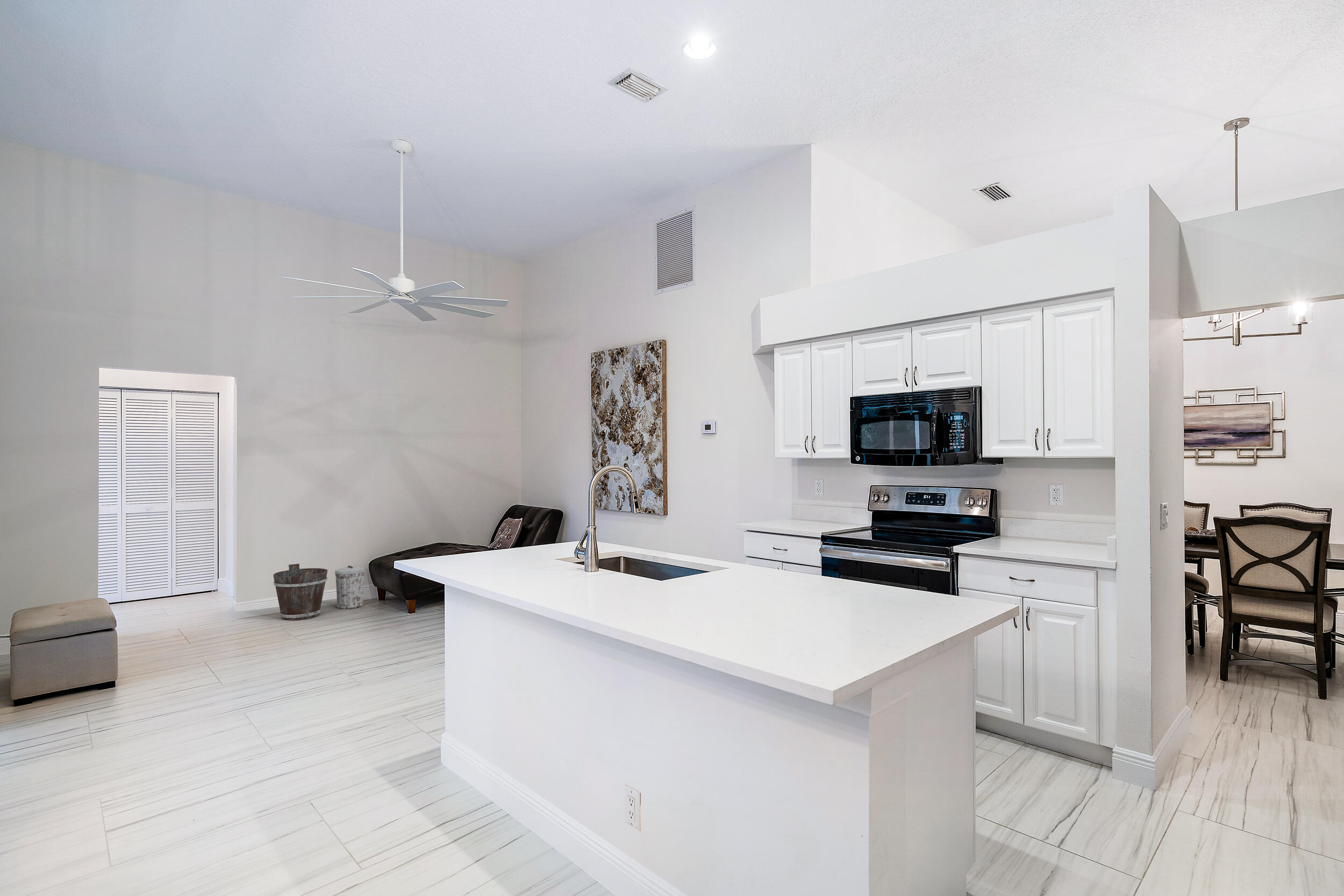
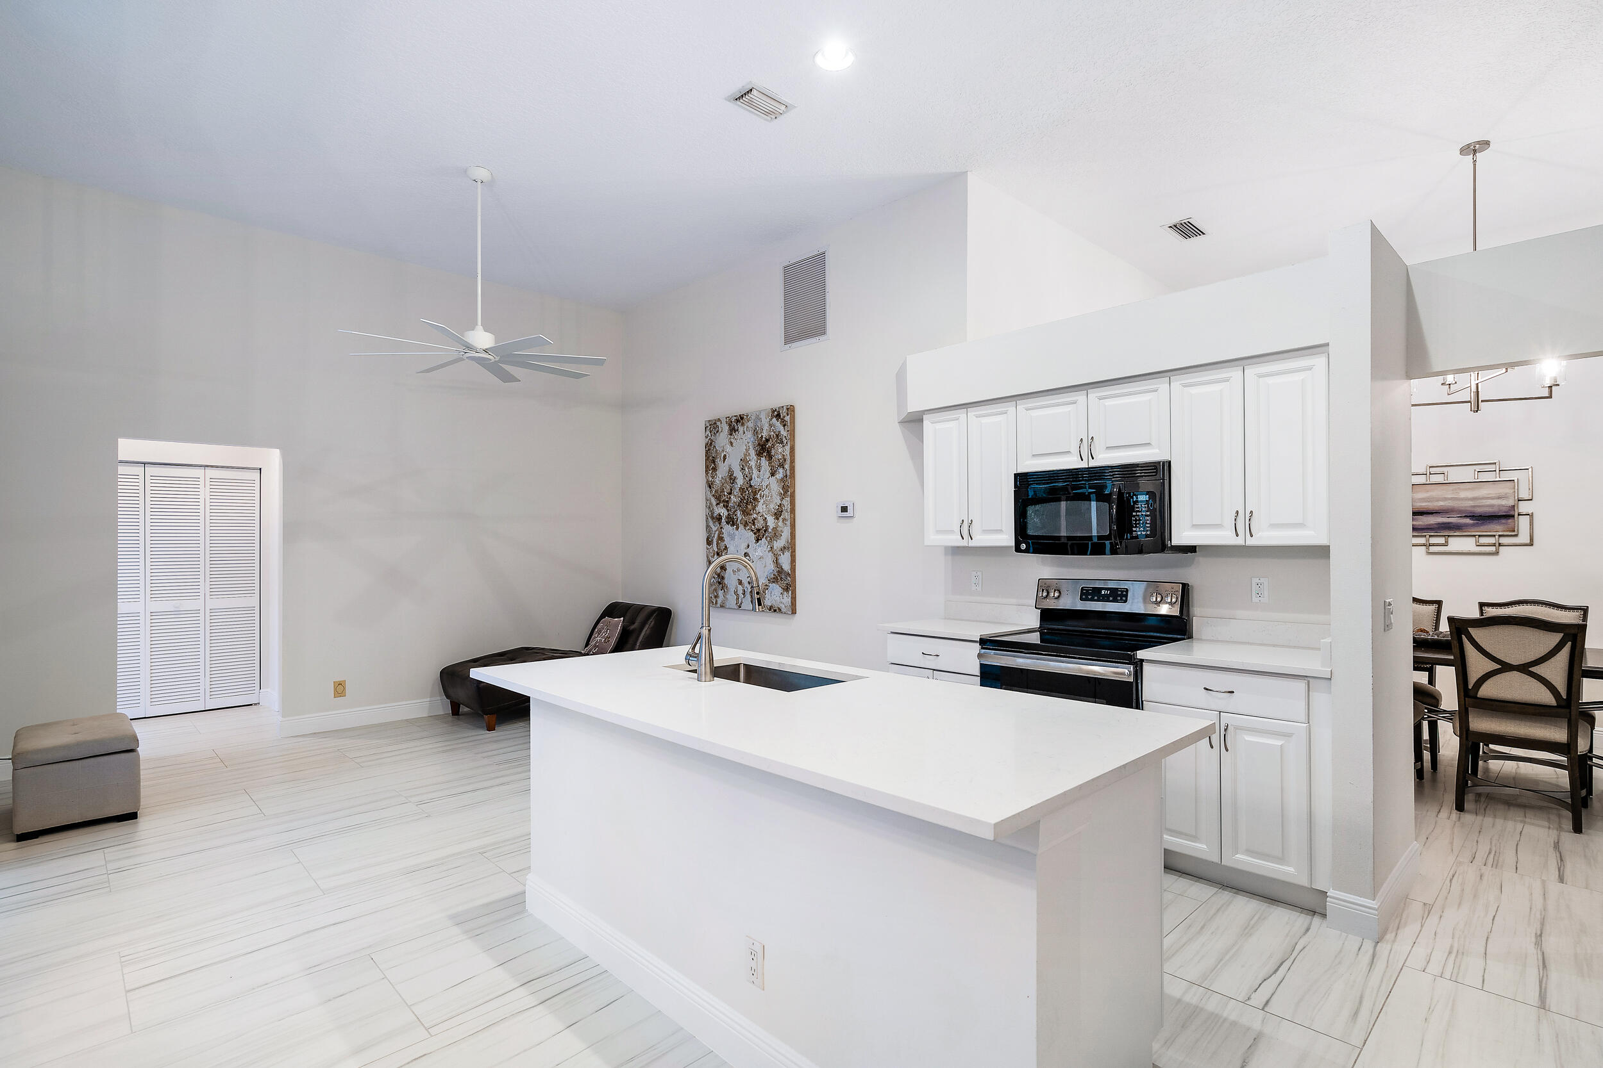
- trash can (350, 586)
- bucket (301, 591)
